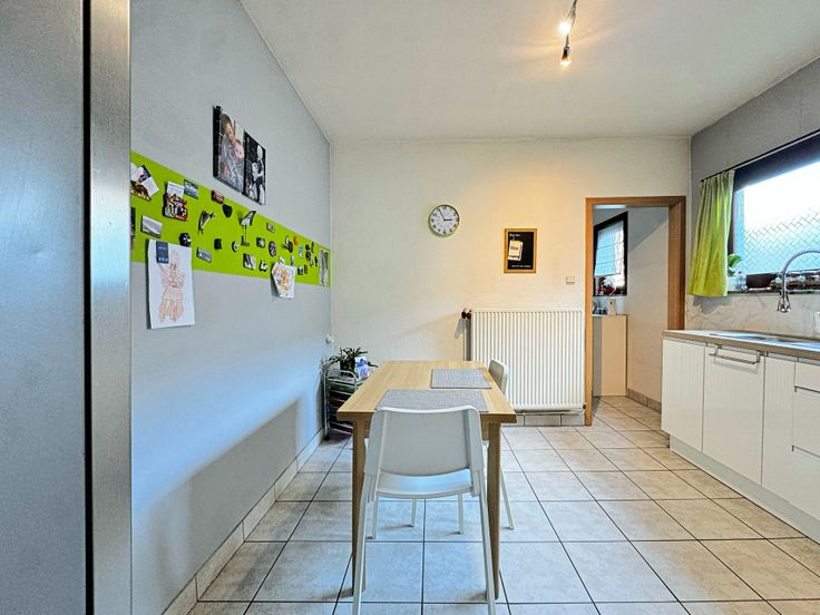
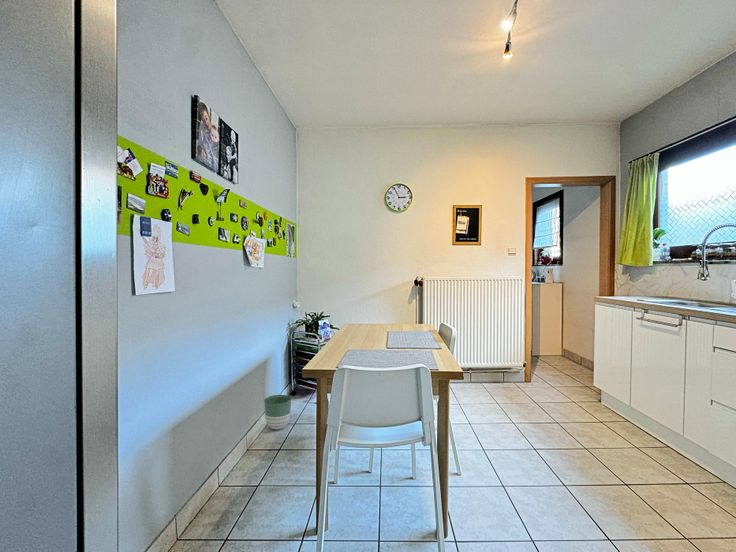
+ planter (277, 413)
